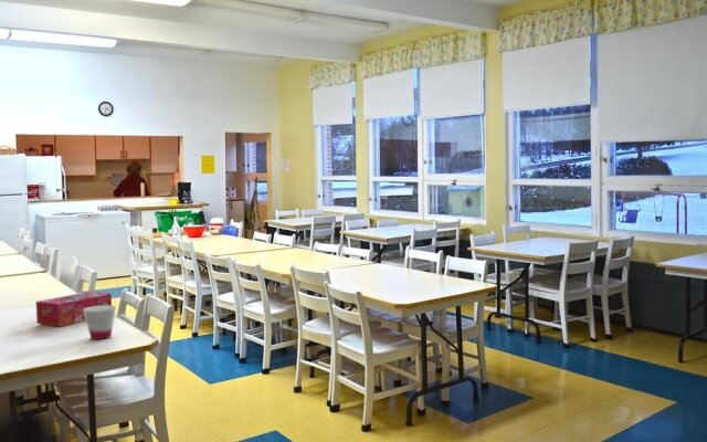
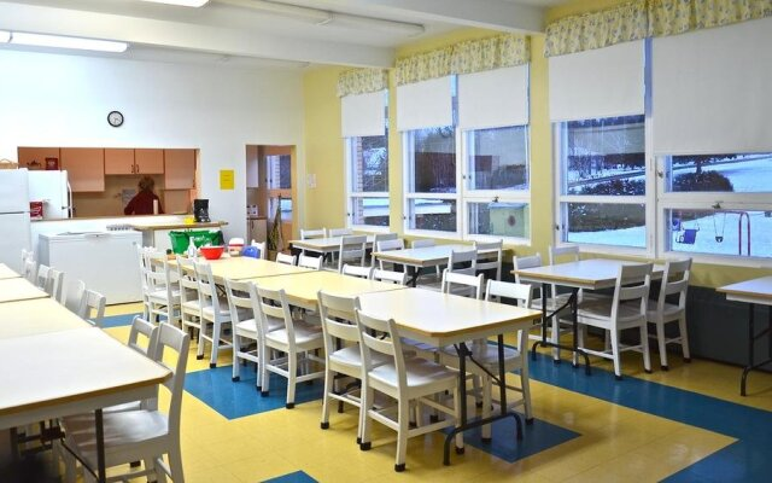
- cup (99, 323)
- tissue box (75, 307)
